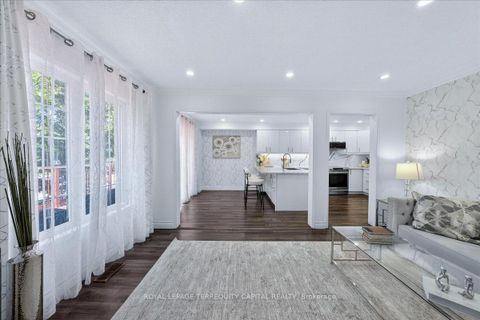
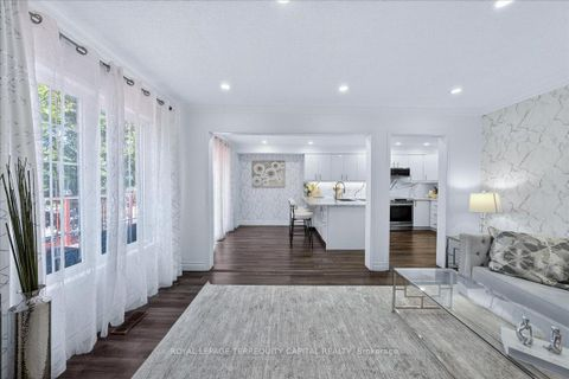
- book stack (377, 235)
